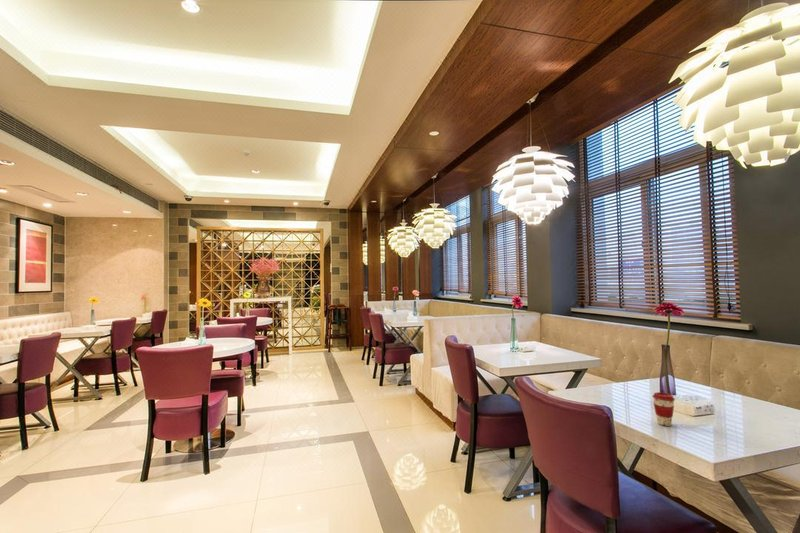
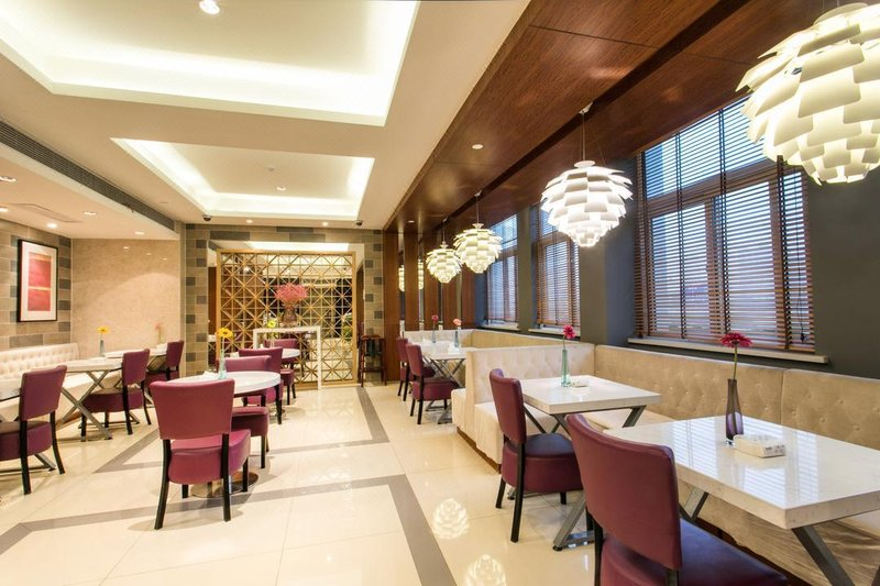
- coffee cup (663, 409)
